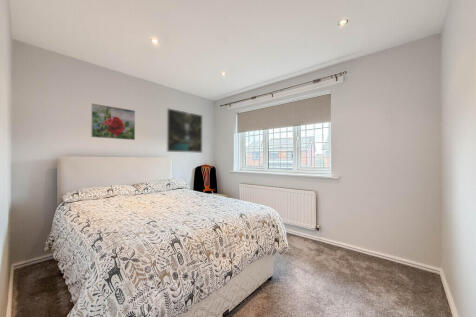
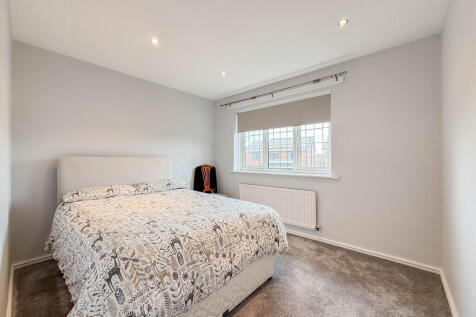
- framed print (185, 132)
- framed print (114, 123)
